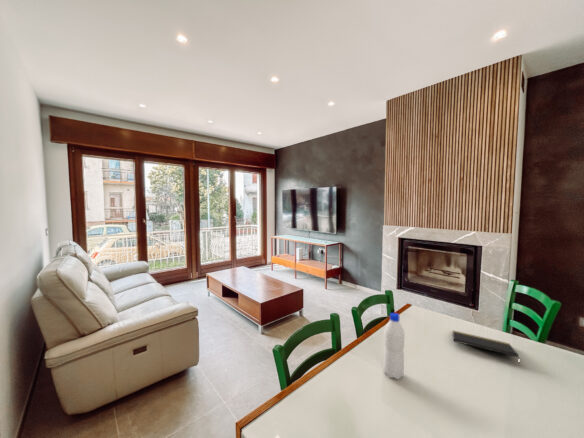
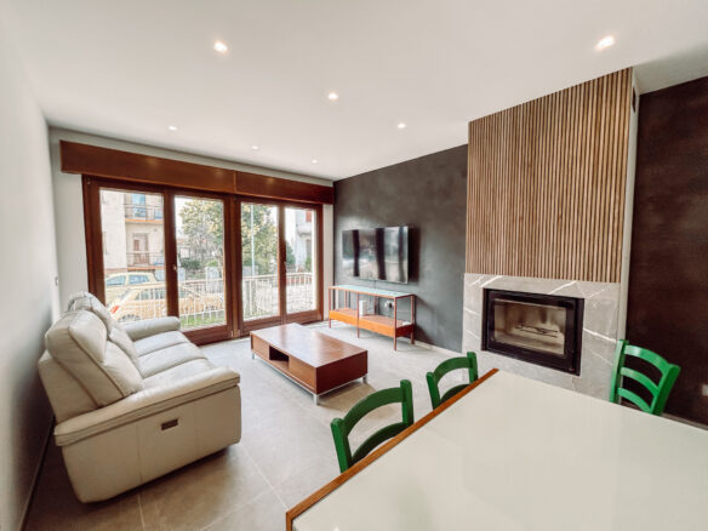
- notepad (481, 342)
- water bottle (394, 344)
